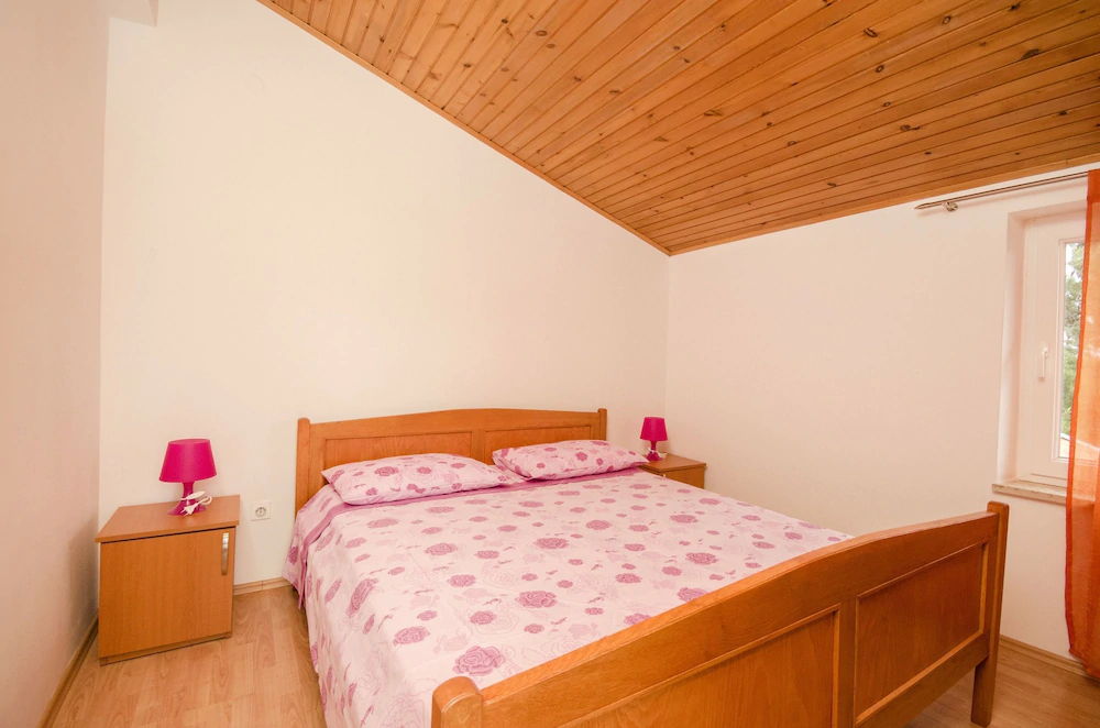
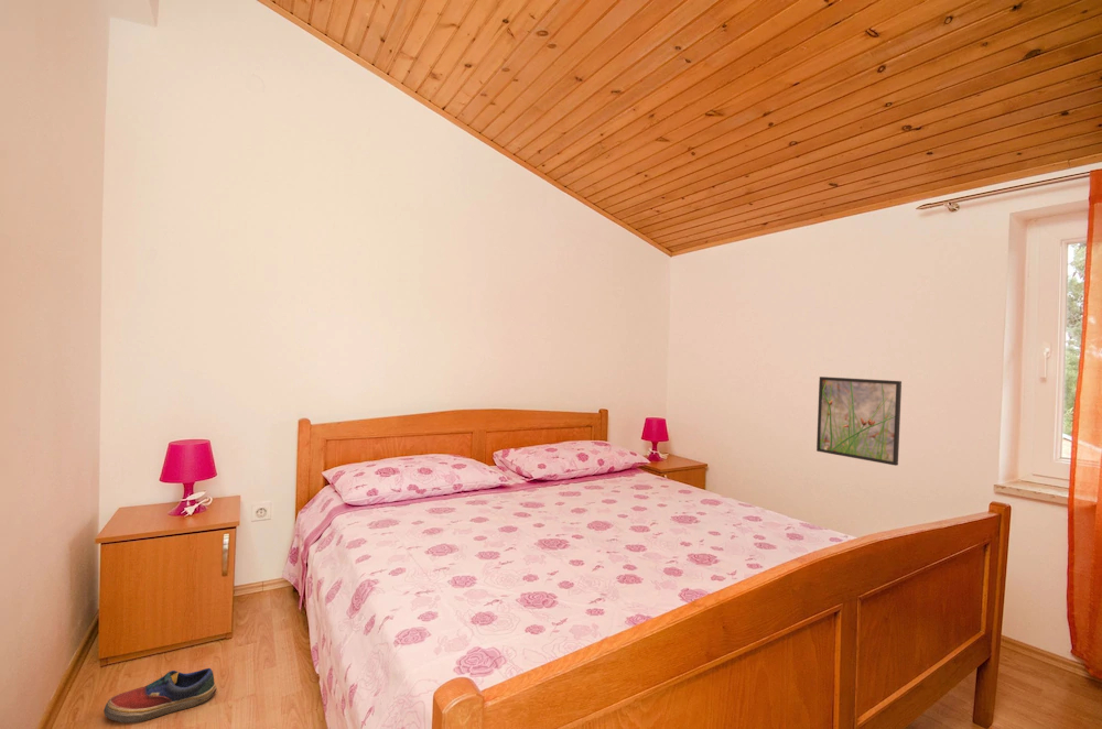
+ shoe (161, 693)
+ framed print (856, 417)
